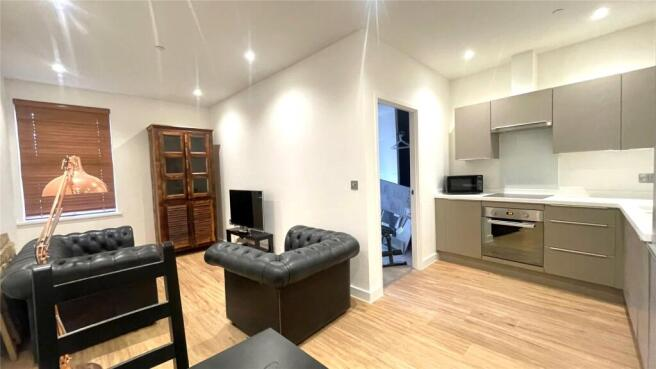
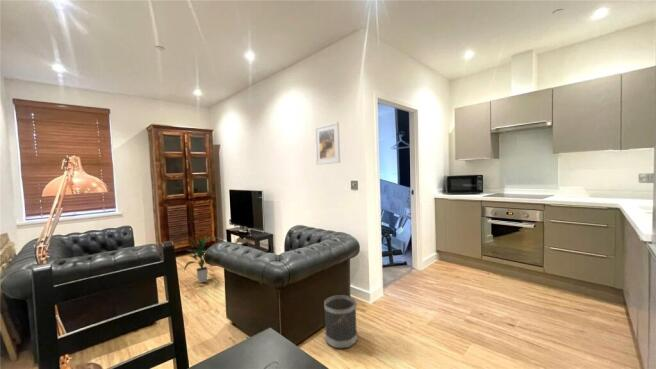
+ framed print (327, 144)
+ indoor plant (201, 257)
+ wastebasket (340, 320)
